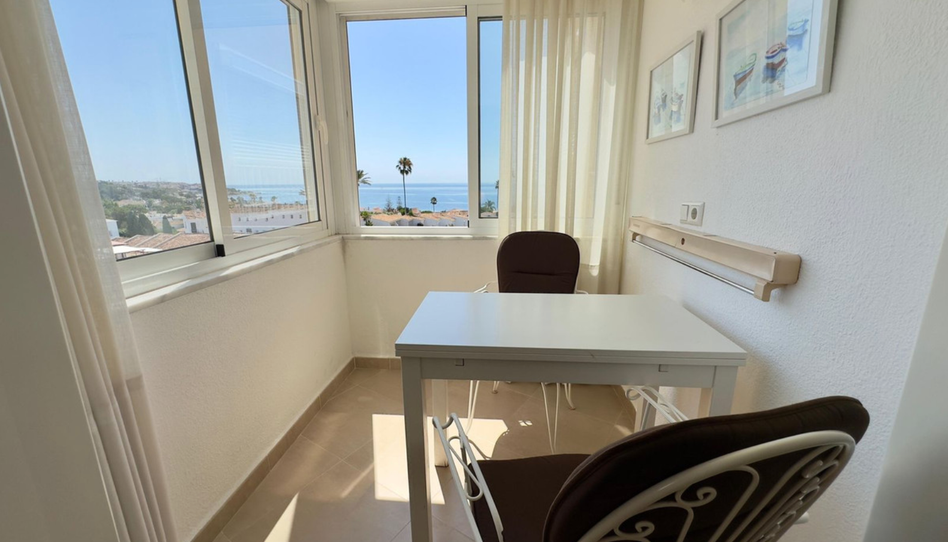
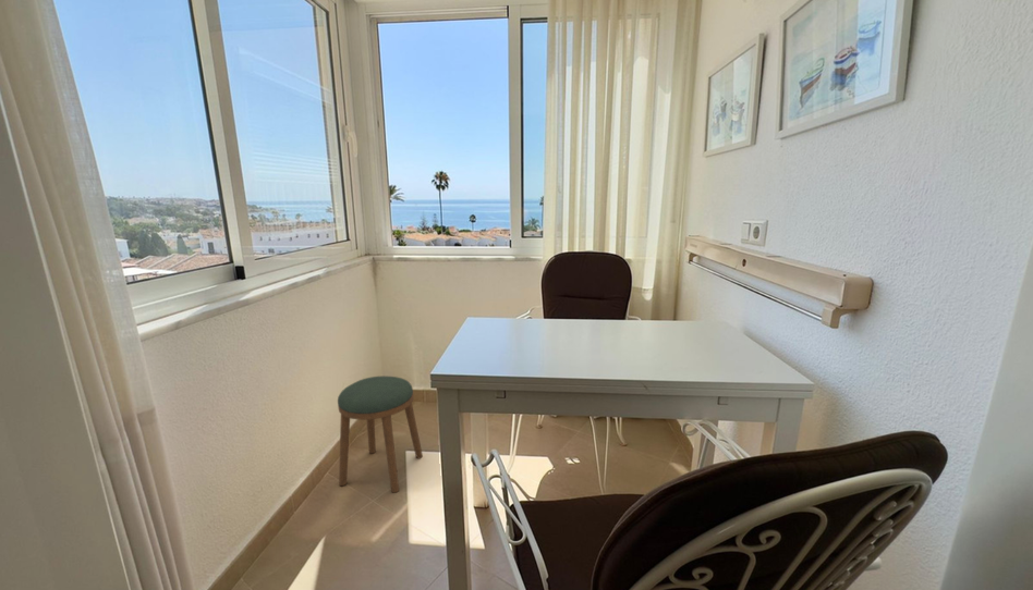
+ stool (382, 428)
